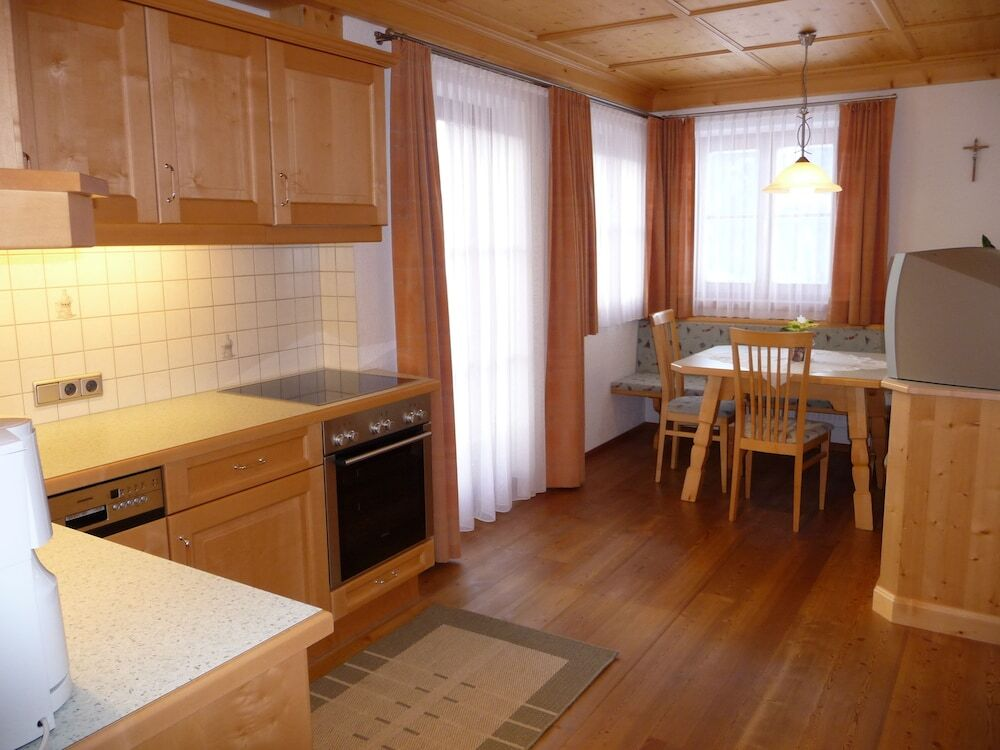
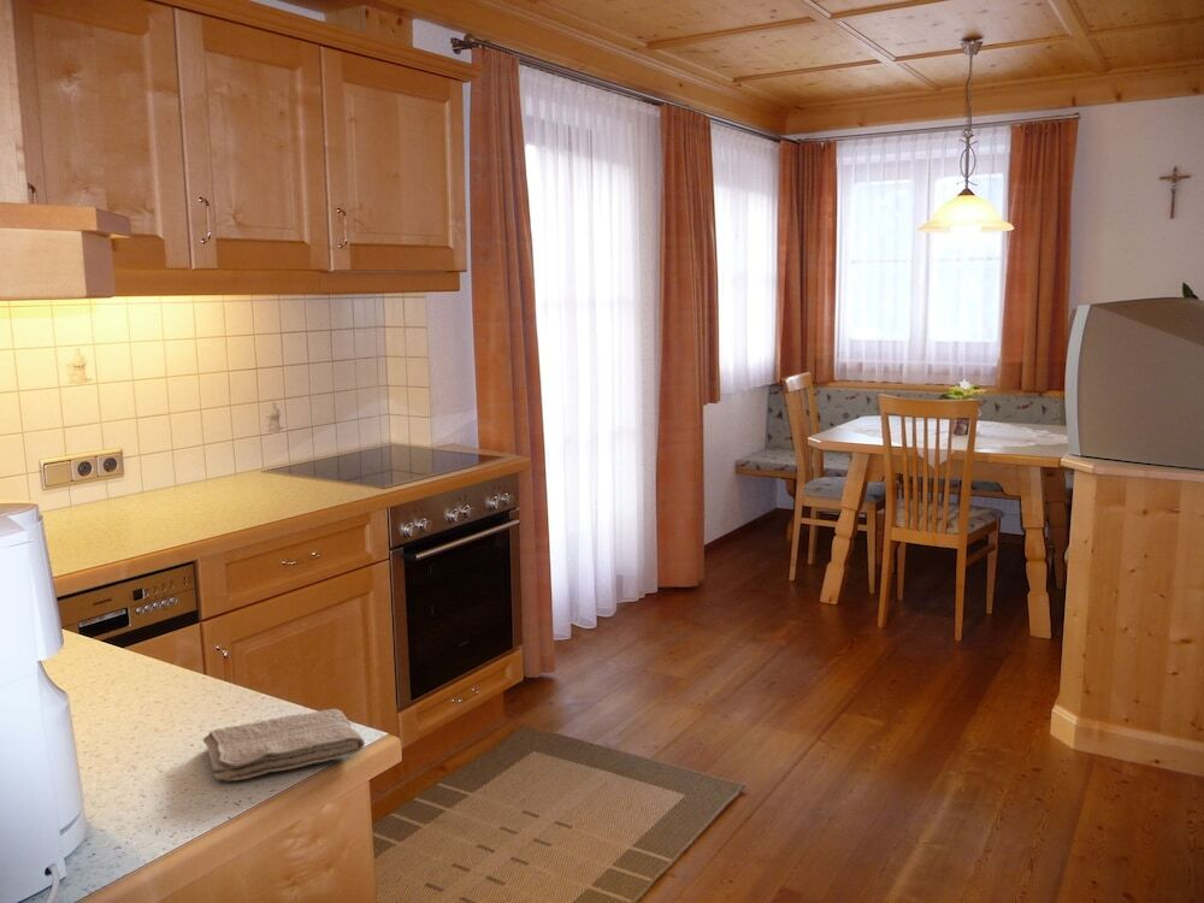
+ washcloth (282, 740)
